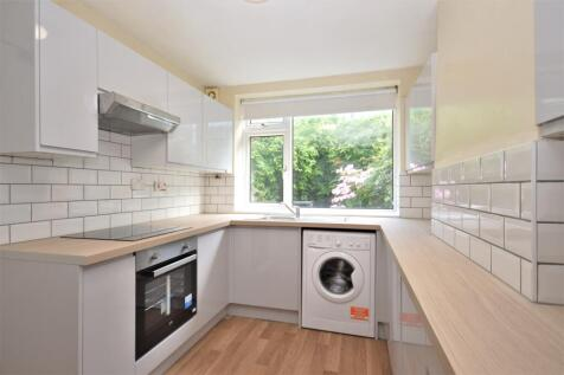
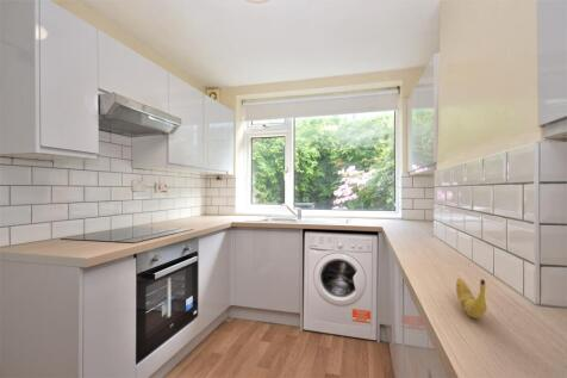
+ banana (469, 291)
